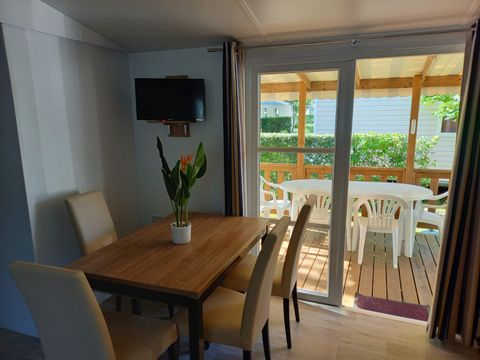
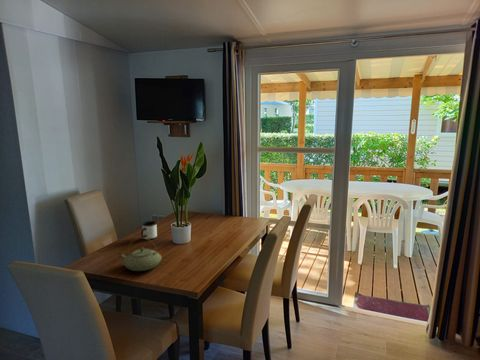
+ teapot (139, 252)
+ mug (148, 231)
